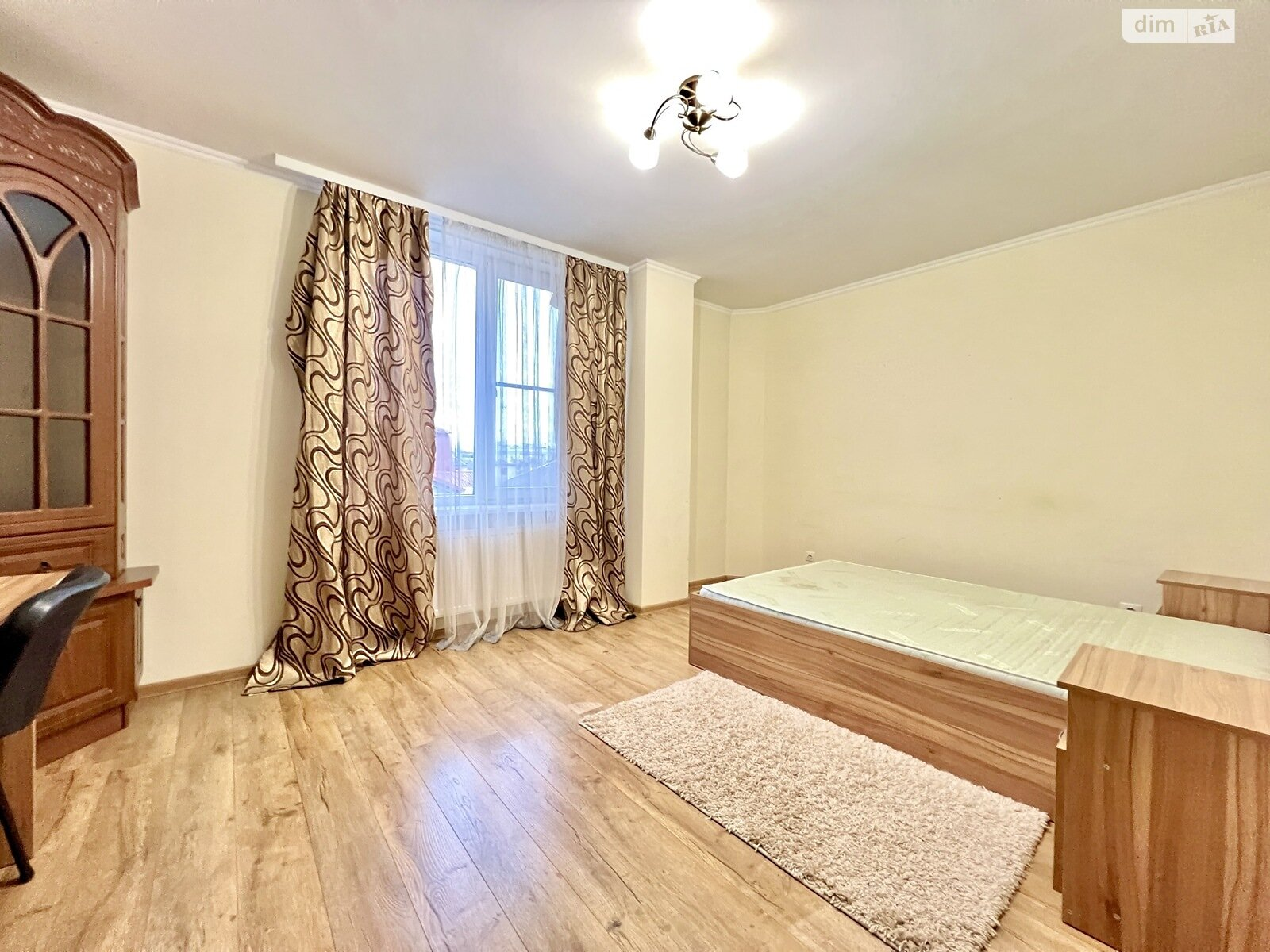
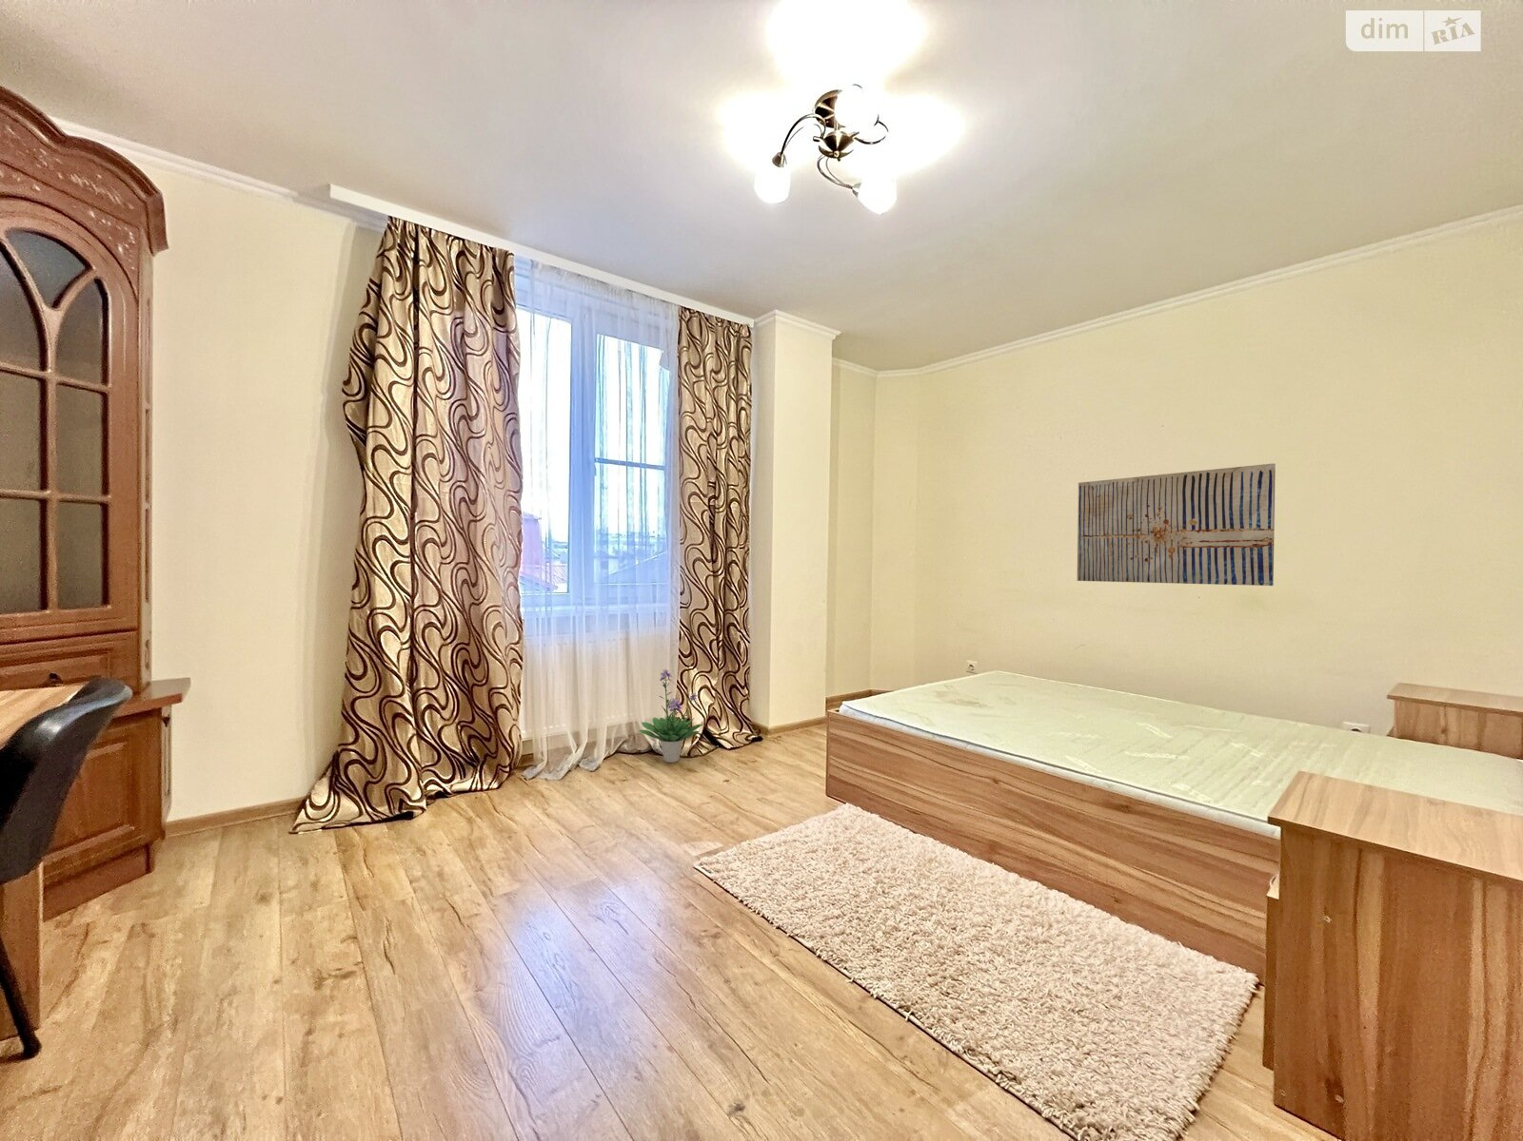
+ wall art (1166, 529)
+ potted plant (670, 716)
